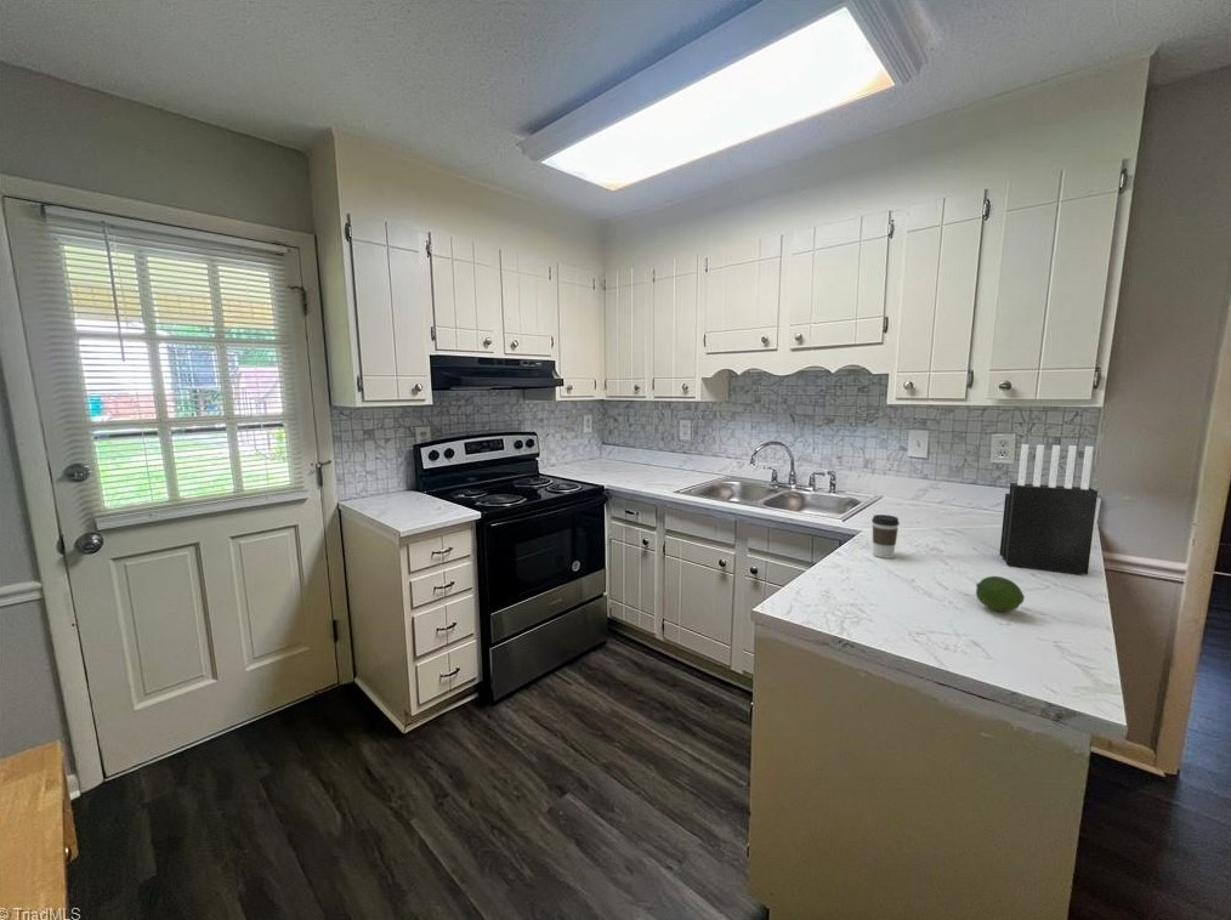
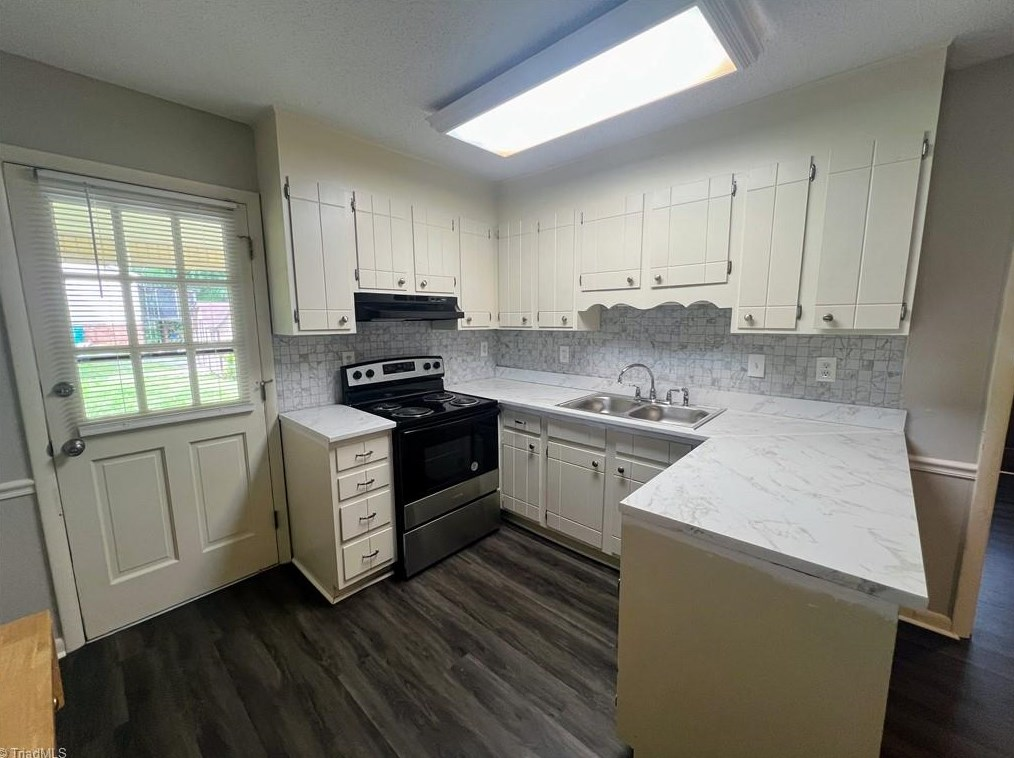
- coffee cup (884, 535)
- knife block (1045, 504)
- fruit (998, 594)
